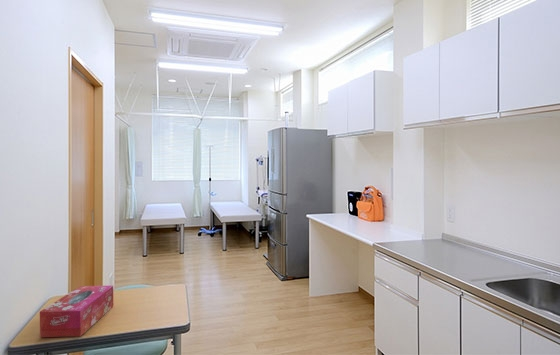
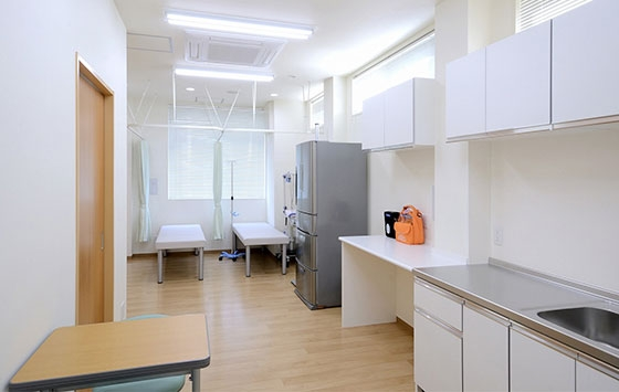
- tissue box (80, 308)
